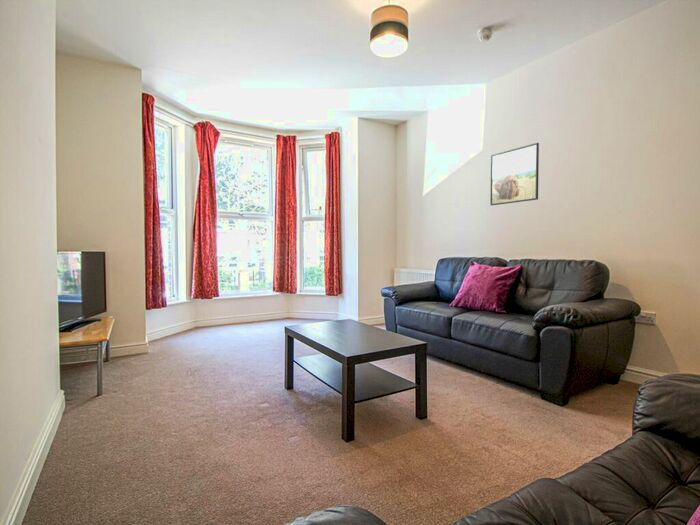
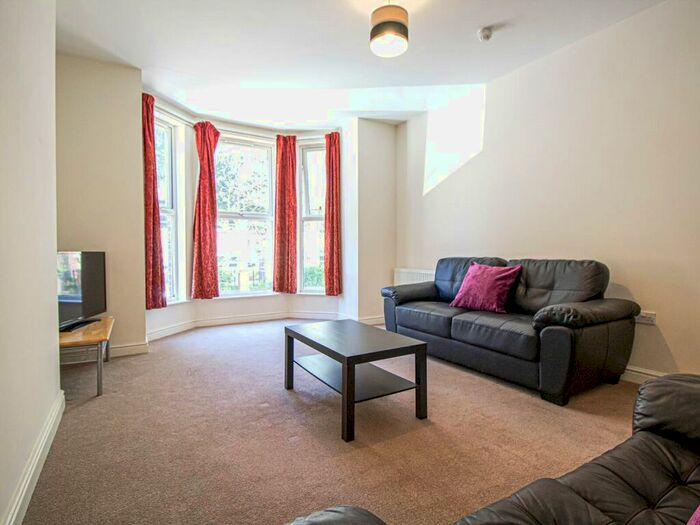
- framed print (513, 176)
